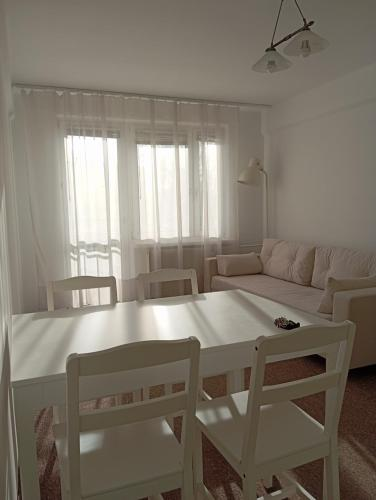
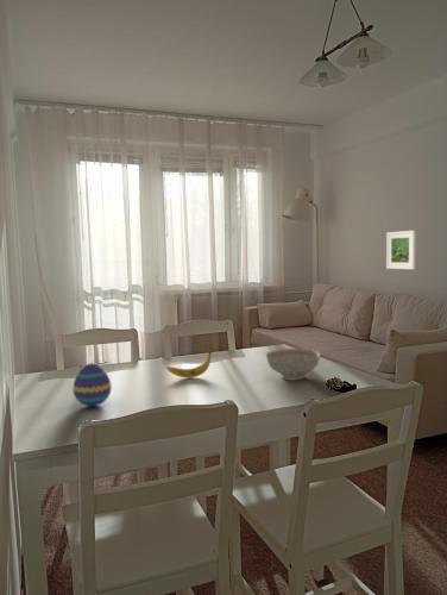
+ decorative egg (92, 384)
+ decorative bowl (292, 365)
+ banana (189, 369)
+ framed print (399, 250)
